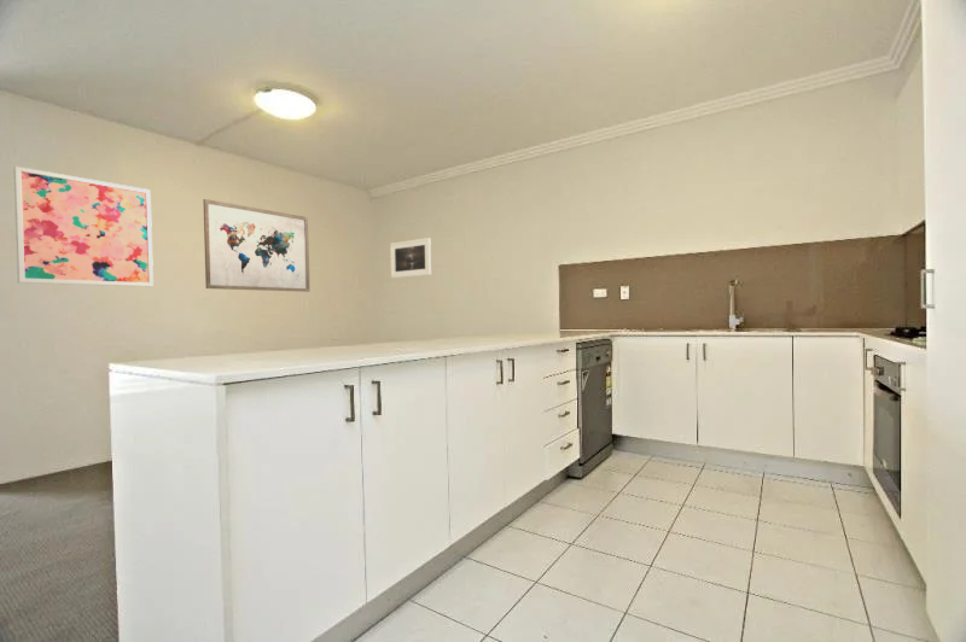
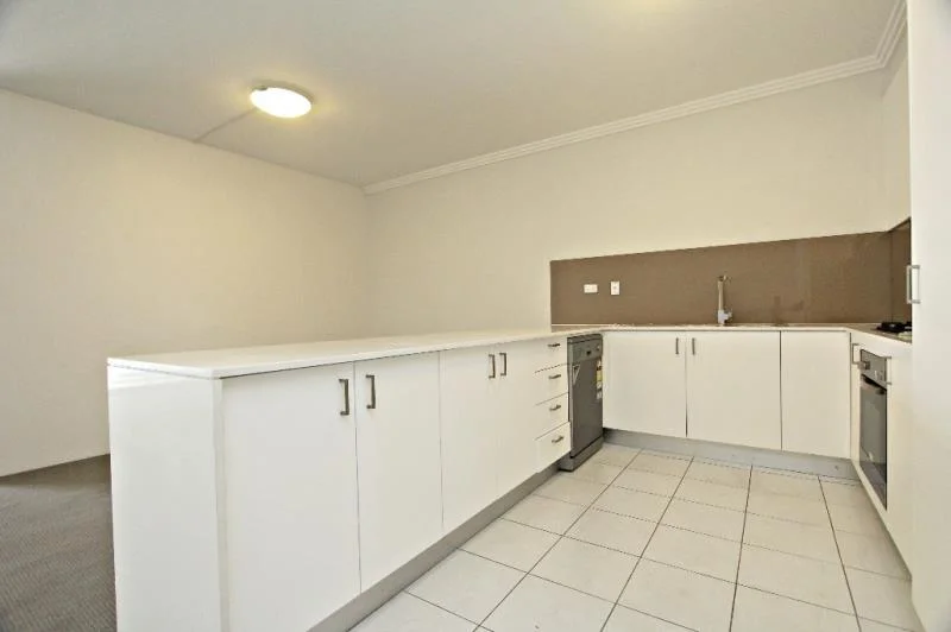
- wall art (89, 232)
- wall art (261, 249)
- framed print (409, 258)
